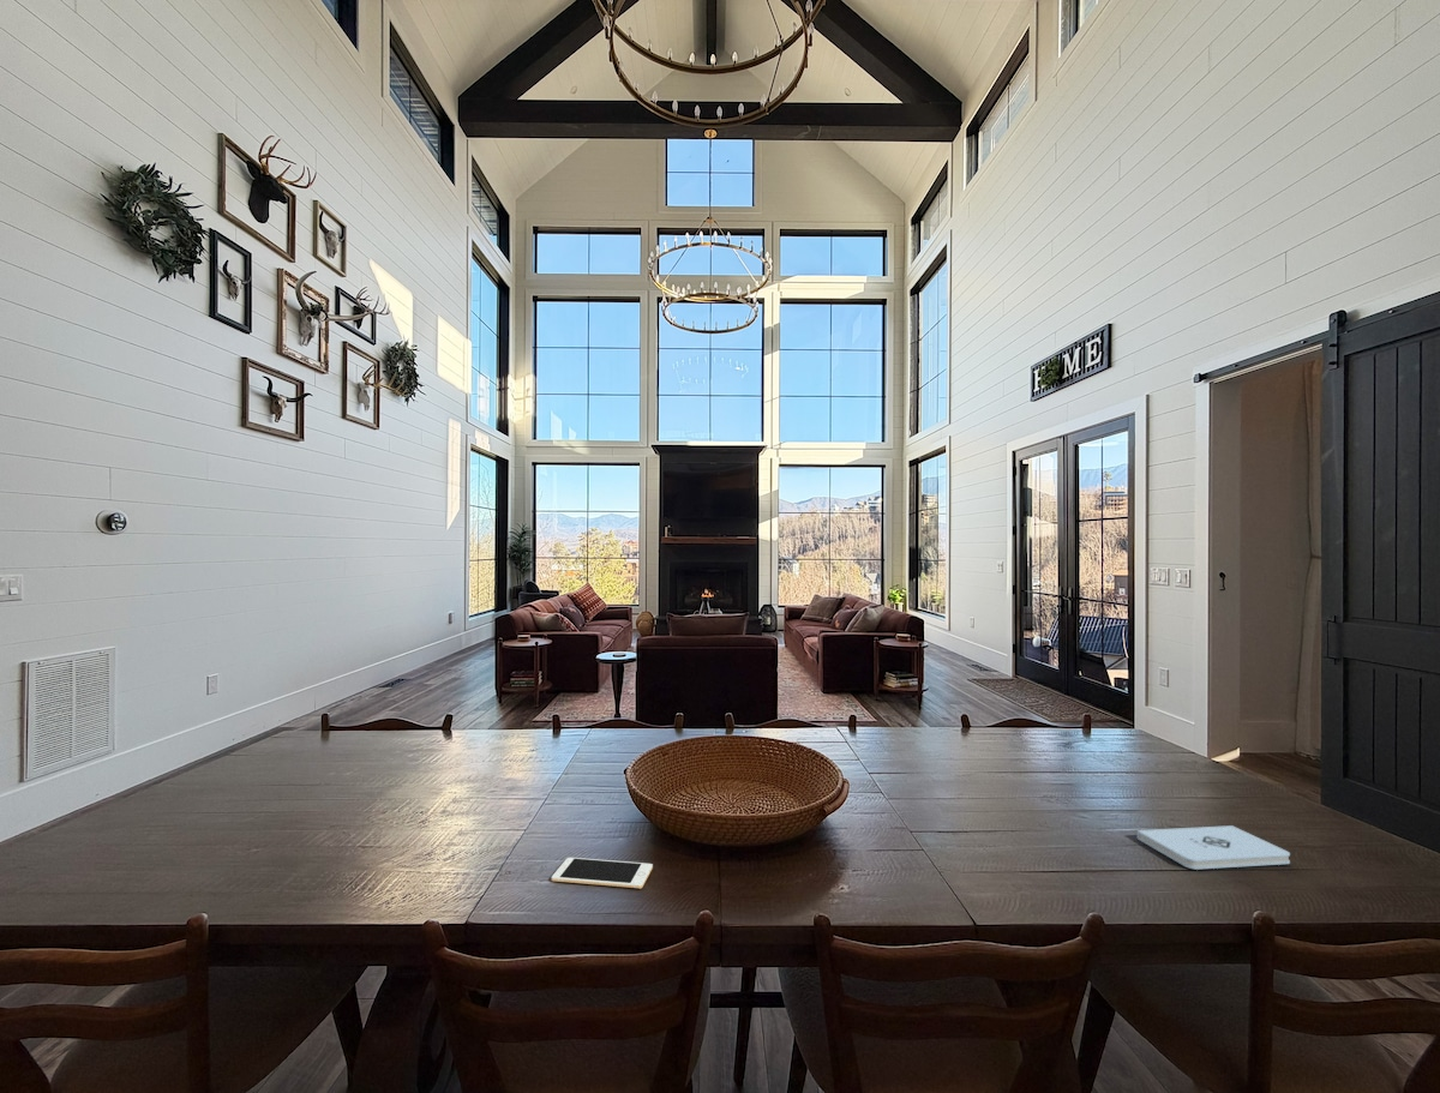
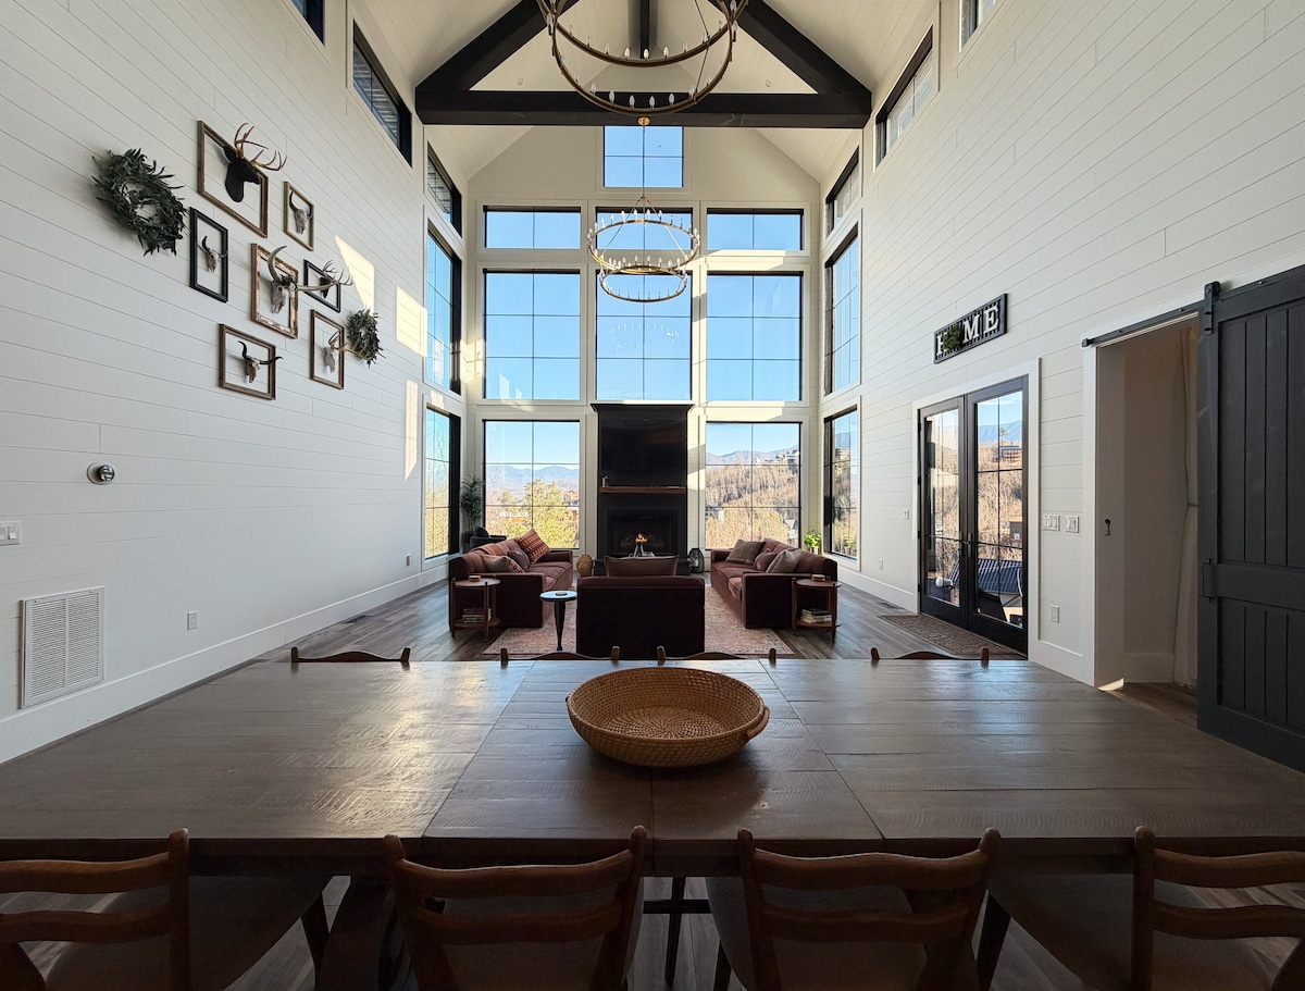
- notepad (1212, 846)
- cell phone (602, 872)
